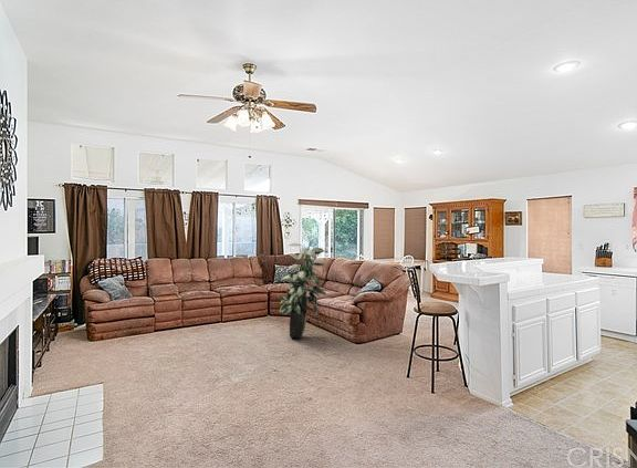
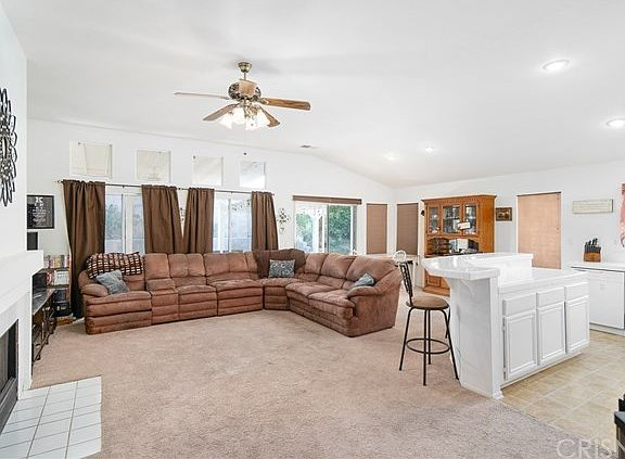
- indoor plant (300, 290)
